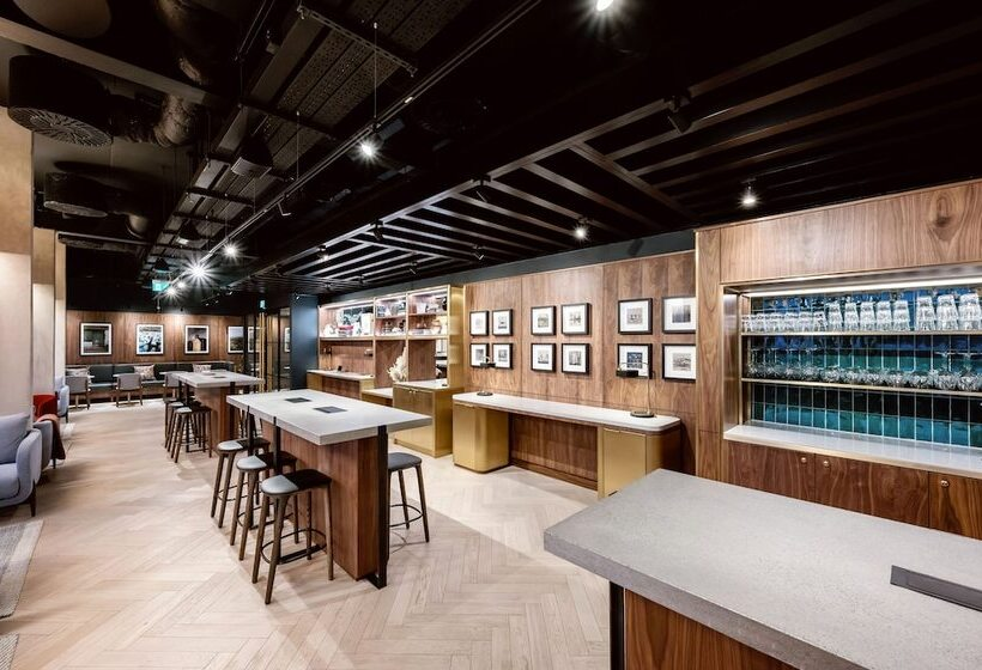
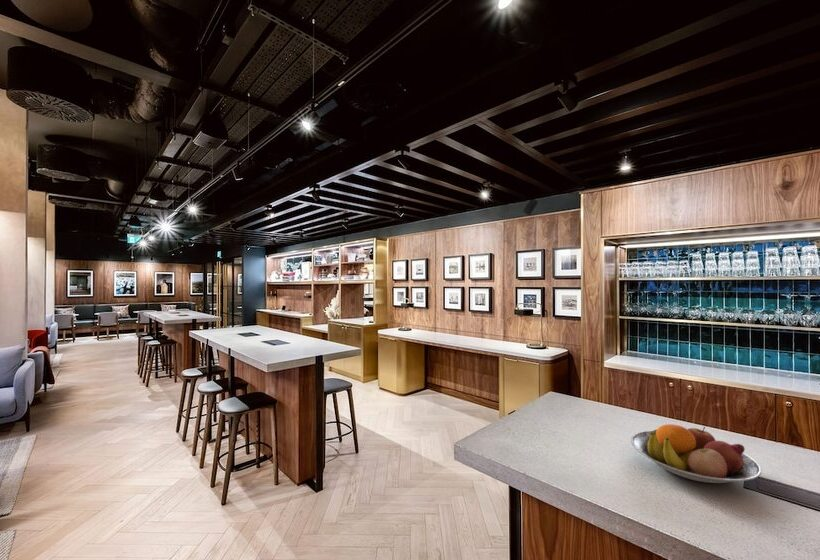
+ fruit bowl (690, 447)
